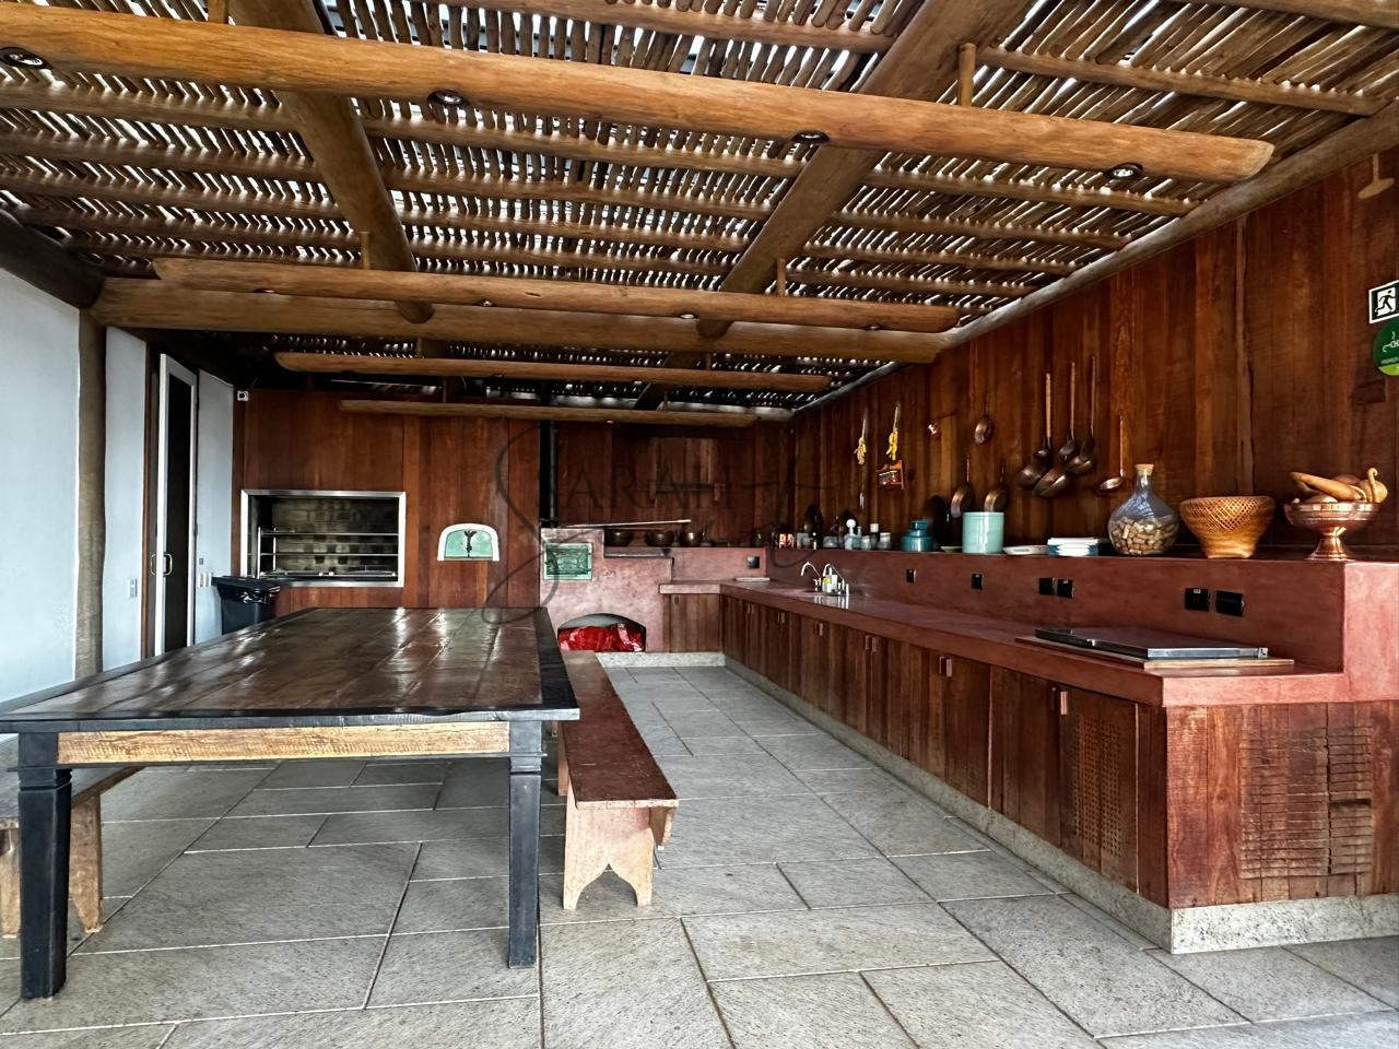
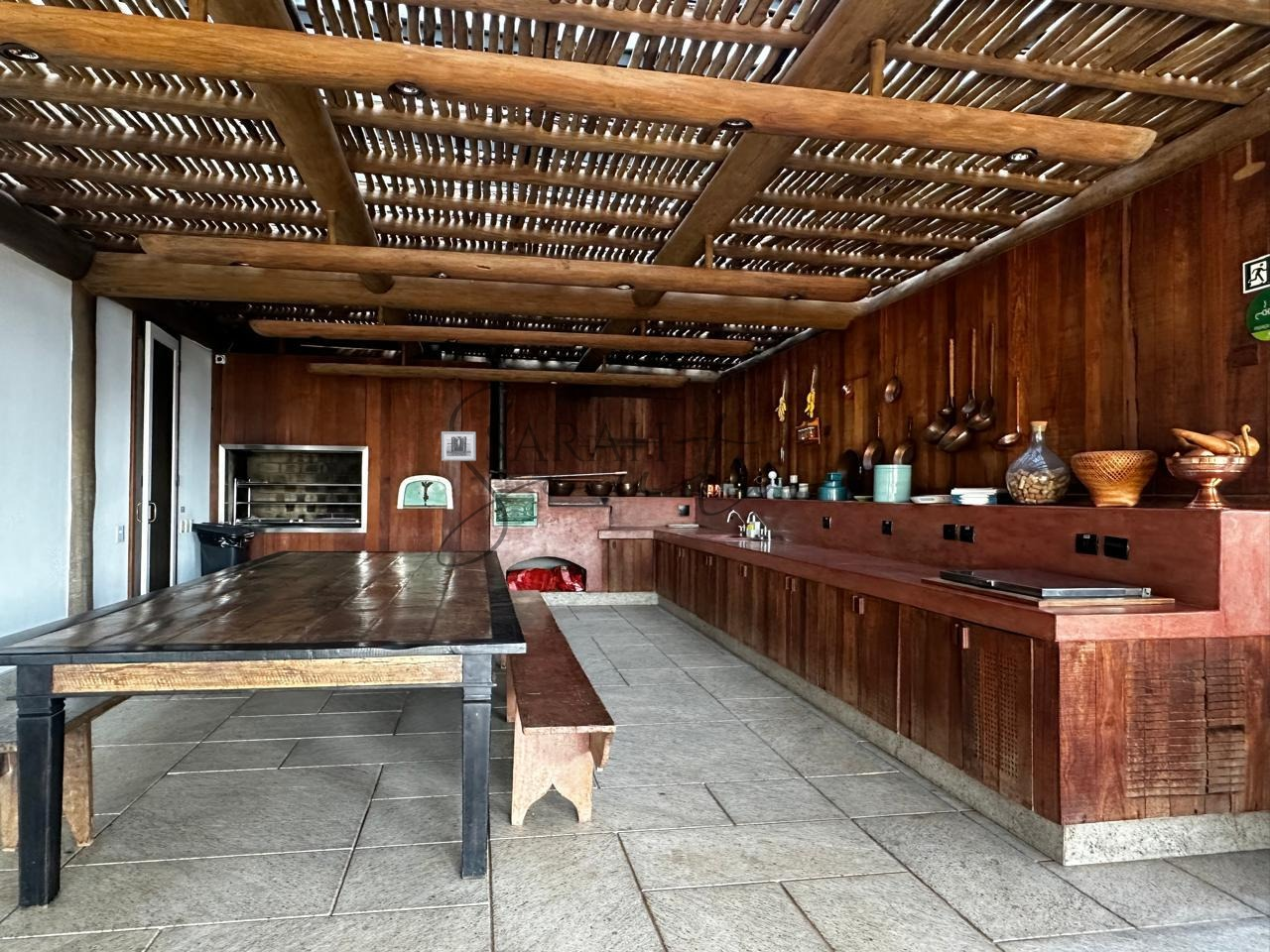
+ wall art (458, 446)
